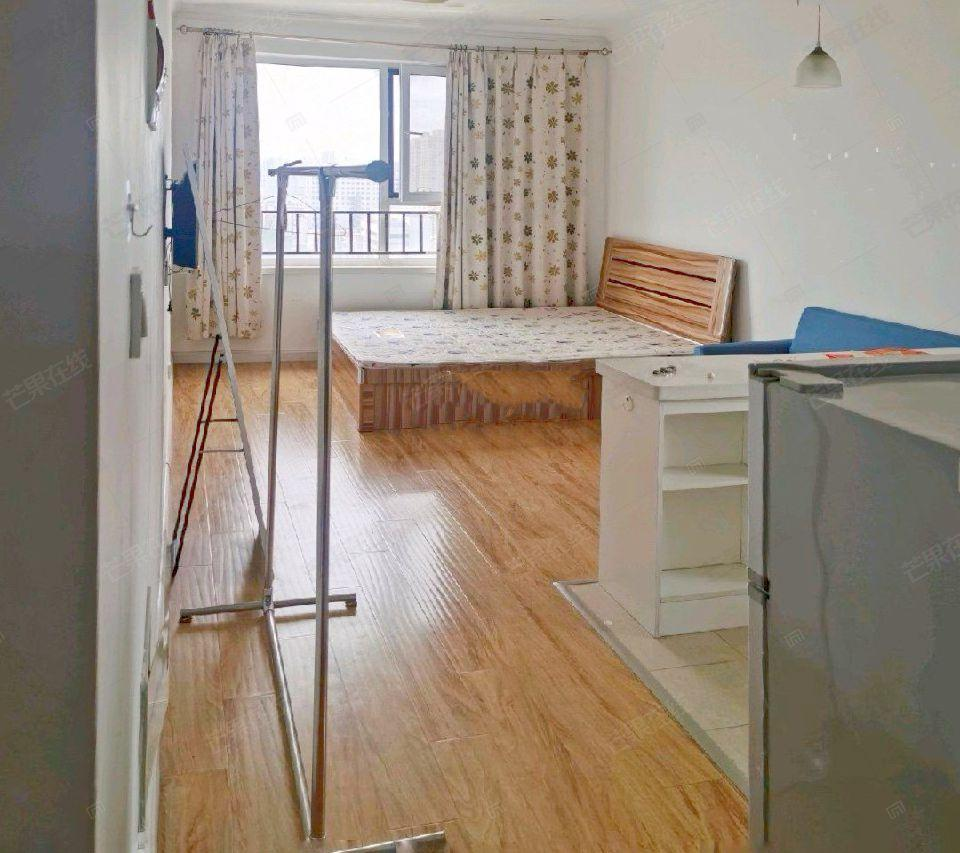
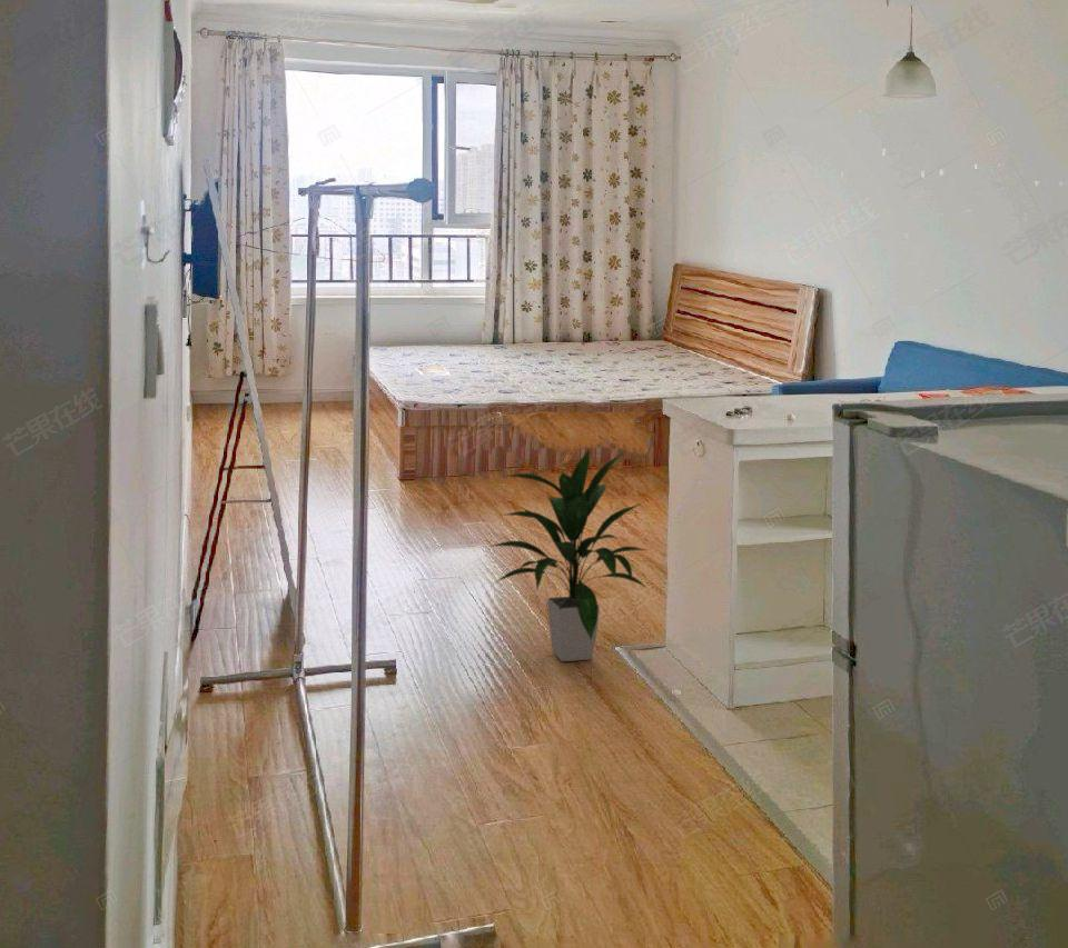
+ indoor plant (572, 555)
